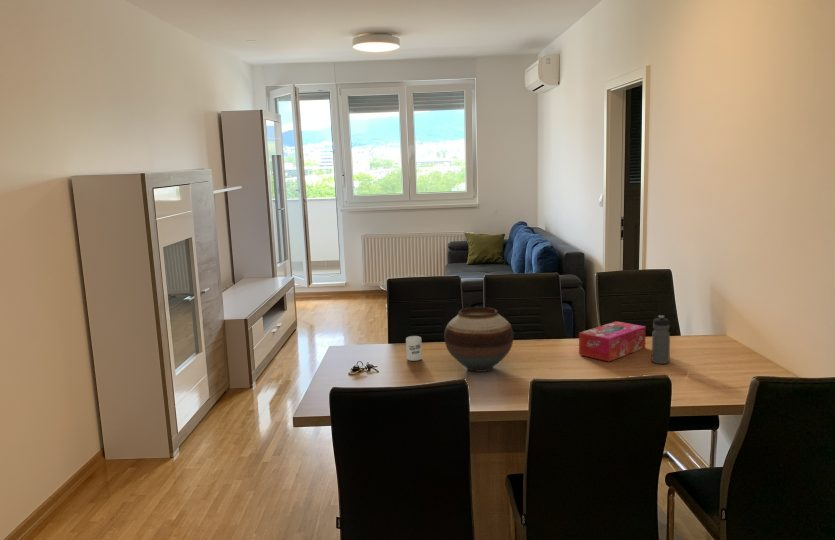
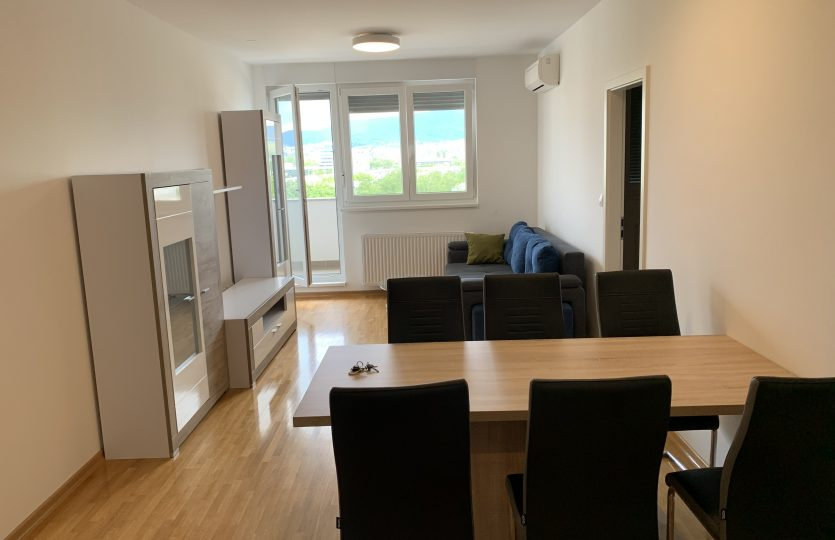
- vase (478, 339)
- cup (414, 348)
- water bottle (660, 338)
- tissue box (612, 340)
